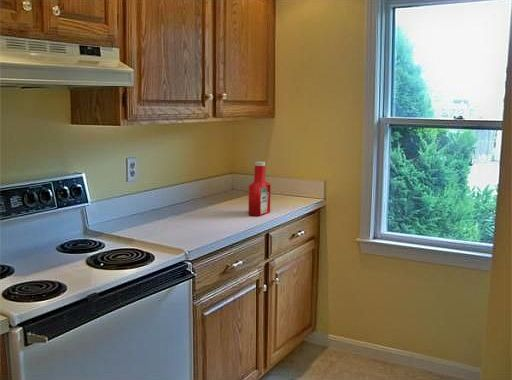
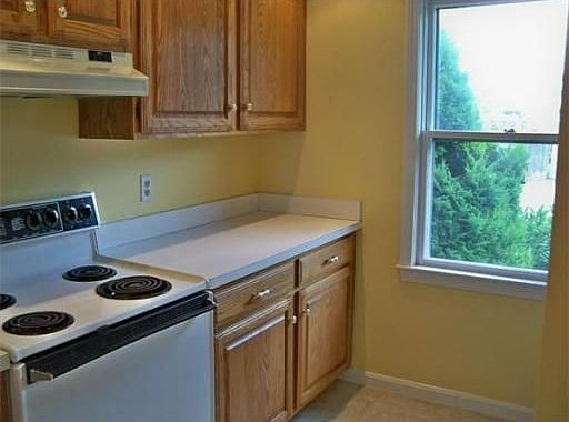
- soap bottle (259, 187)
